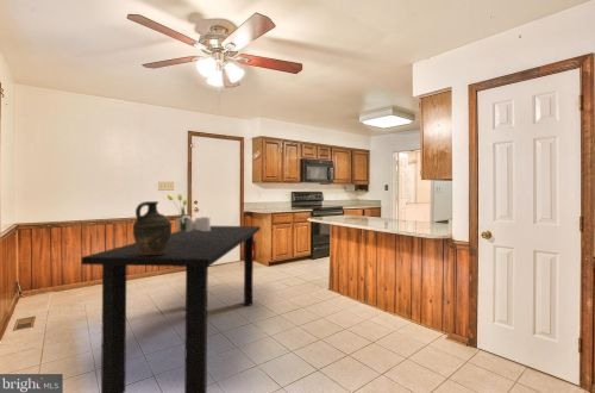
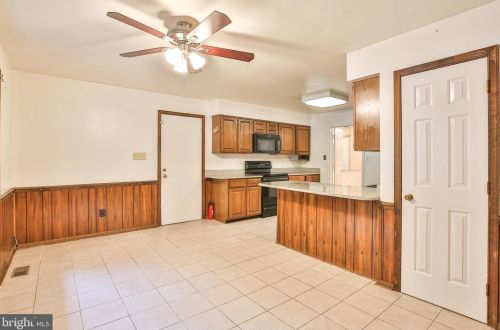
- ceramic jug (152, 227)
- bouquet (188, 217)
- dining table (201, 286)
